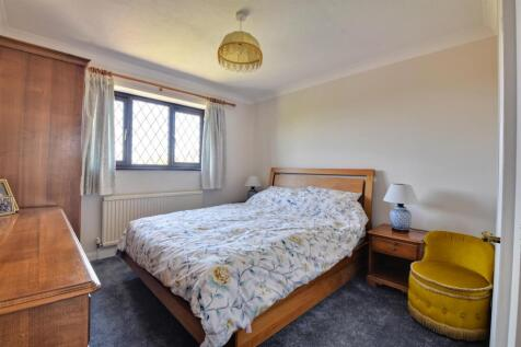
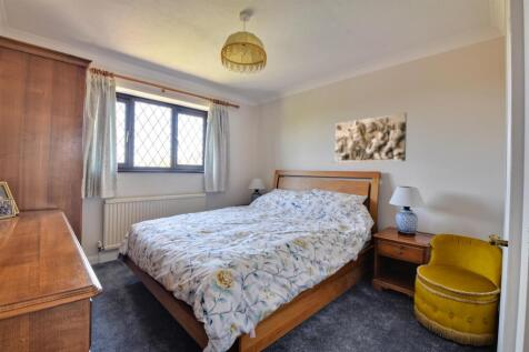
+ relief sculpture (365, 139)
